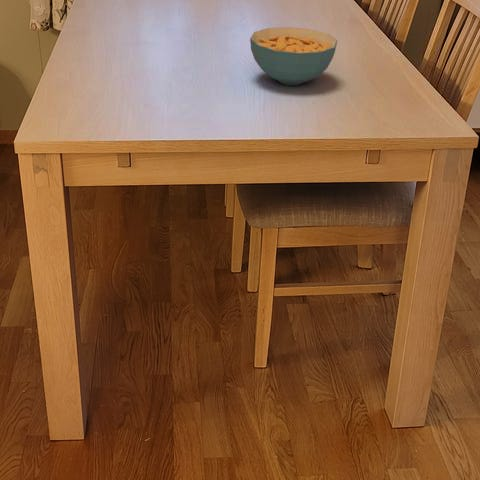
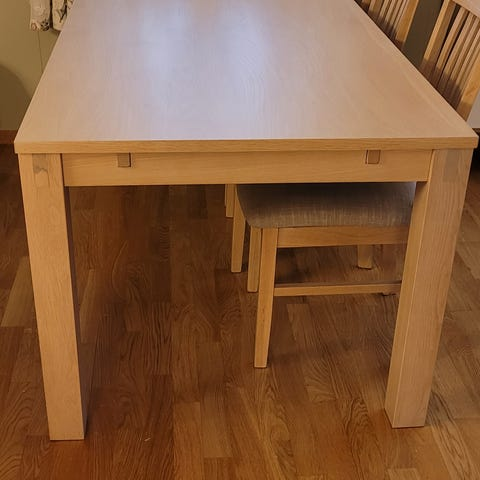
- cereal bowl (292, 60)
